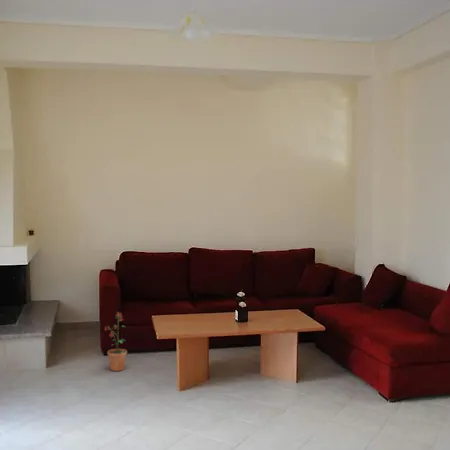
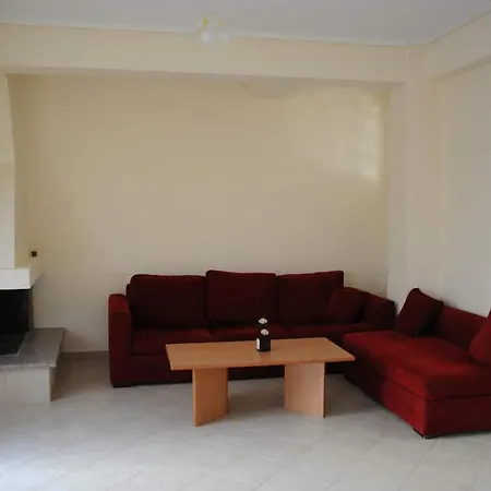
- potted plant (115, 341)
